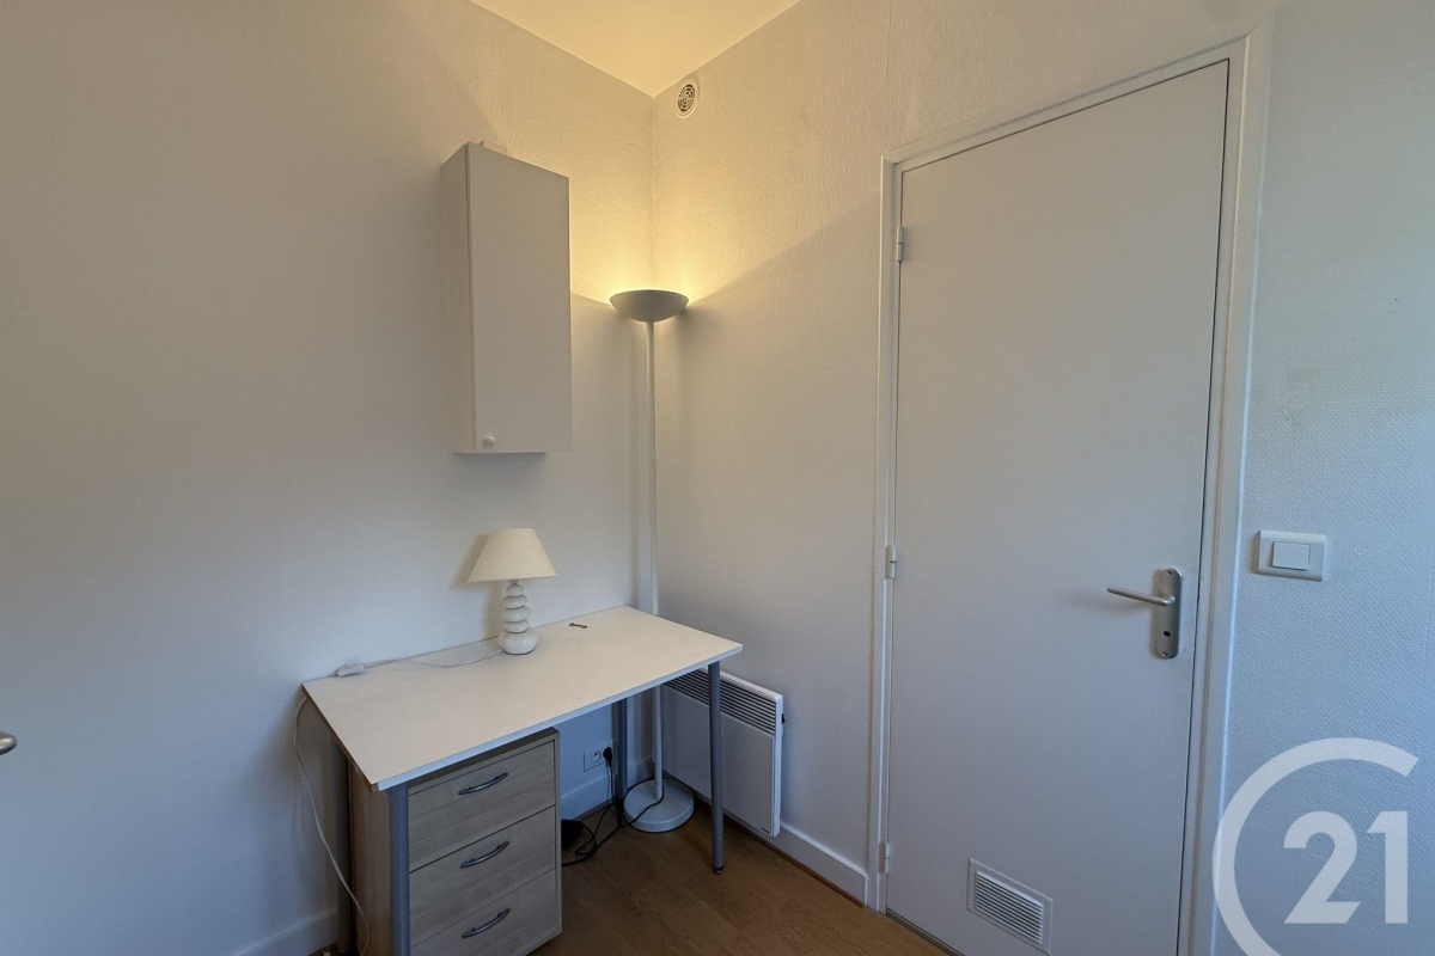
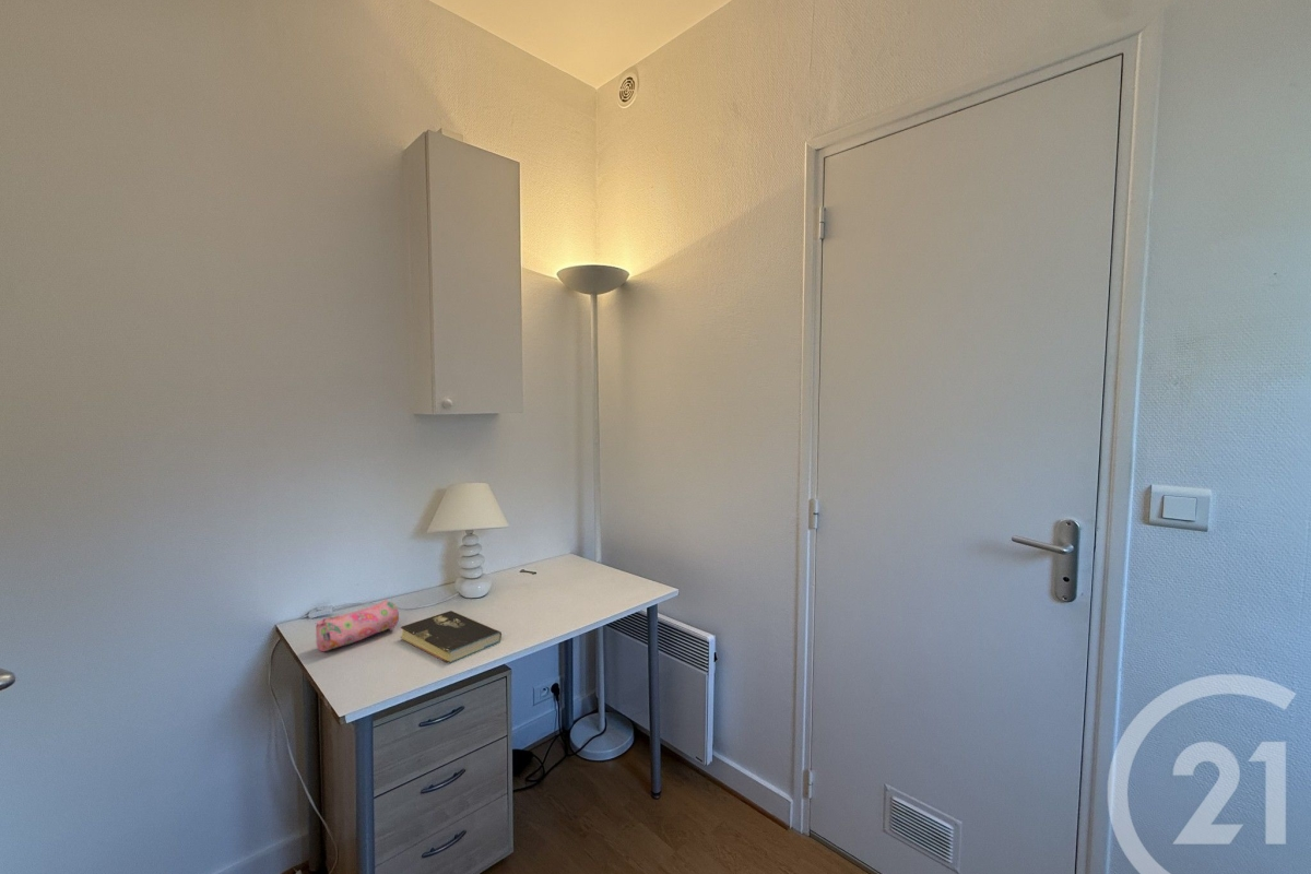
+ book (450, 634)
+ pencil case (357, 624)
